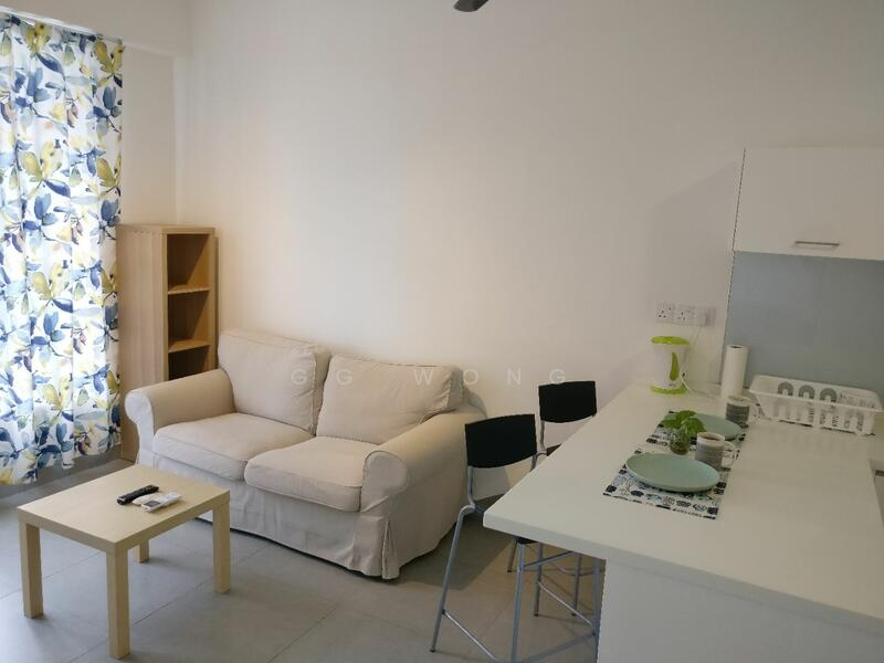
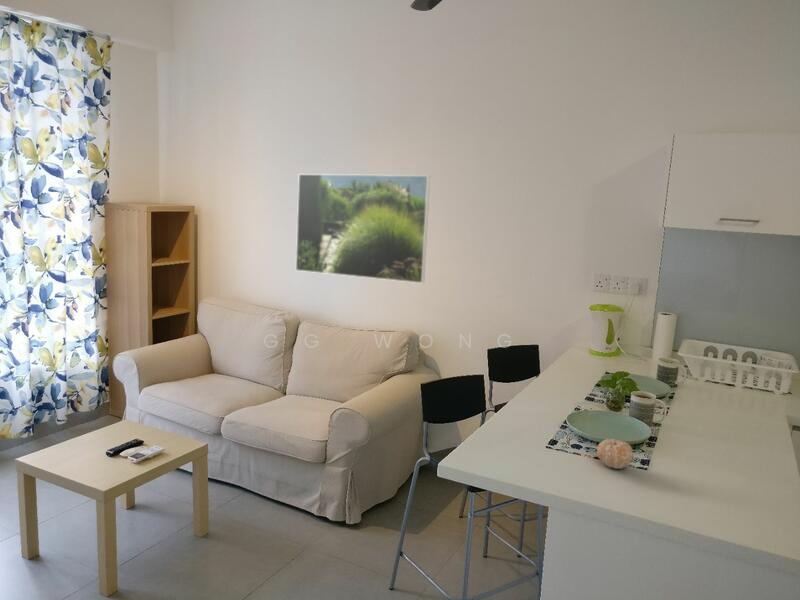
+ fruit (614, 454)
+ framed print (358, 226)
